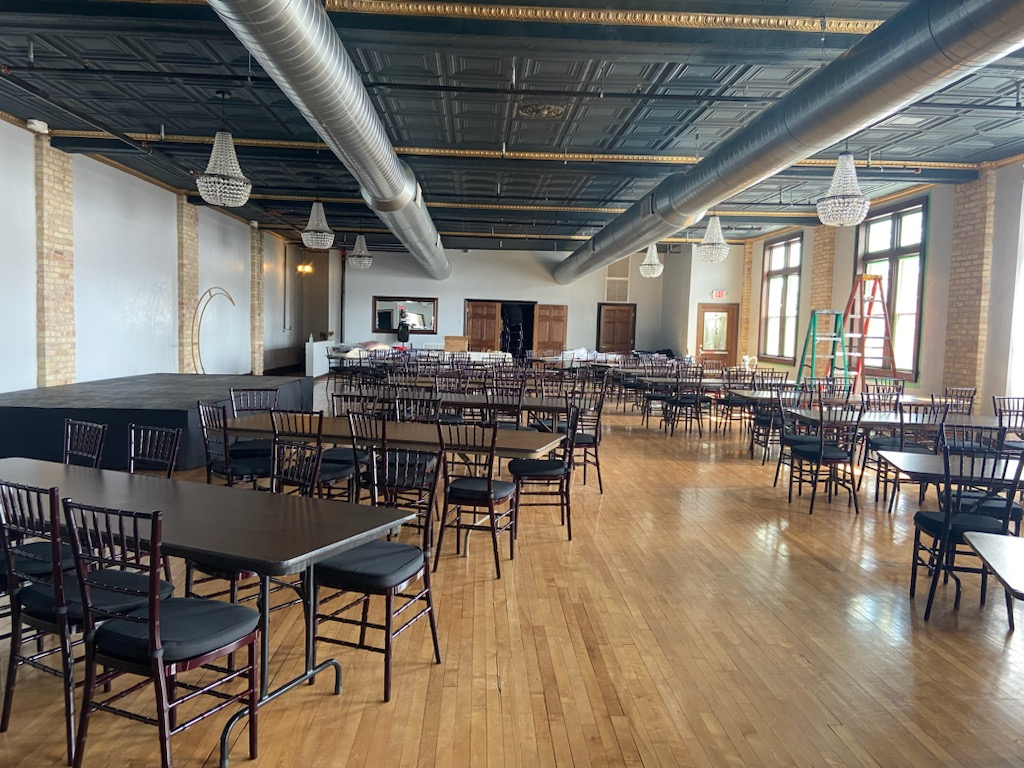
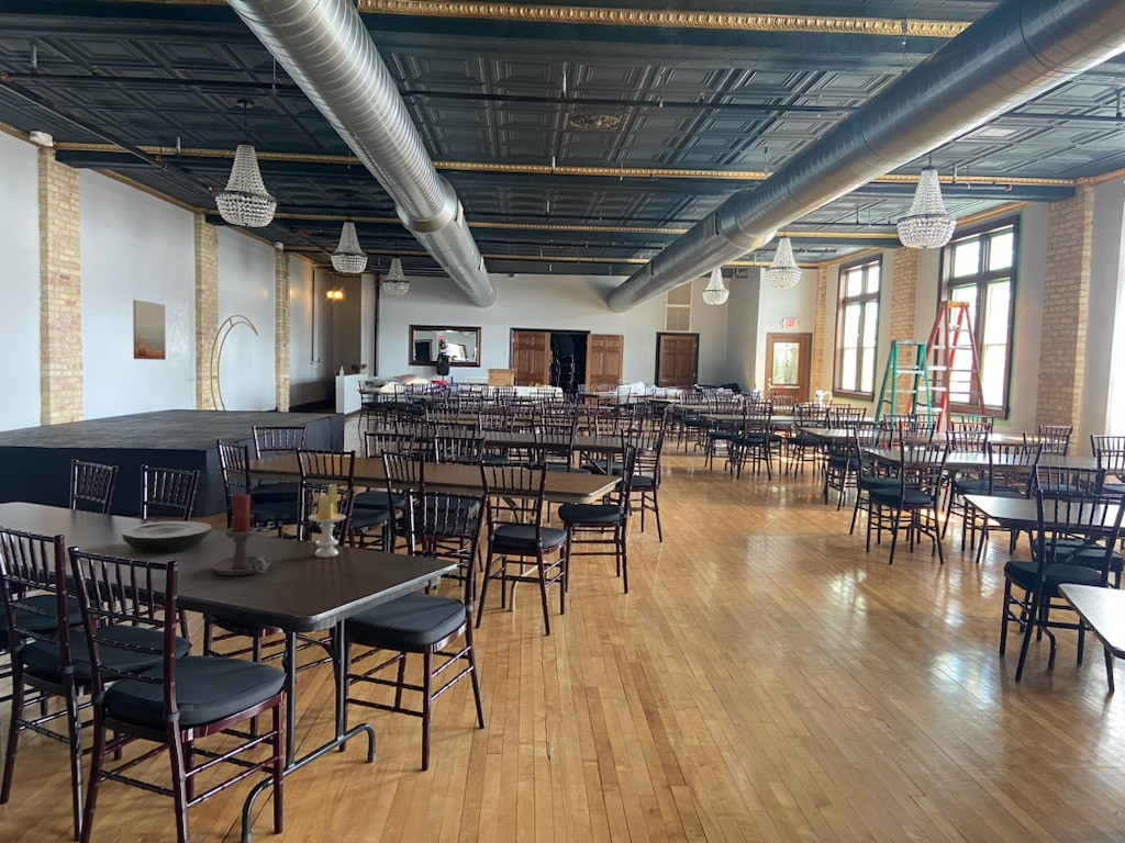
+ plate (167, 537)
+ candle holder (245, 532)
+ candle (326, 519)
+ wall art (149, 330)
